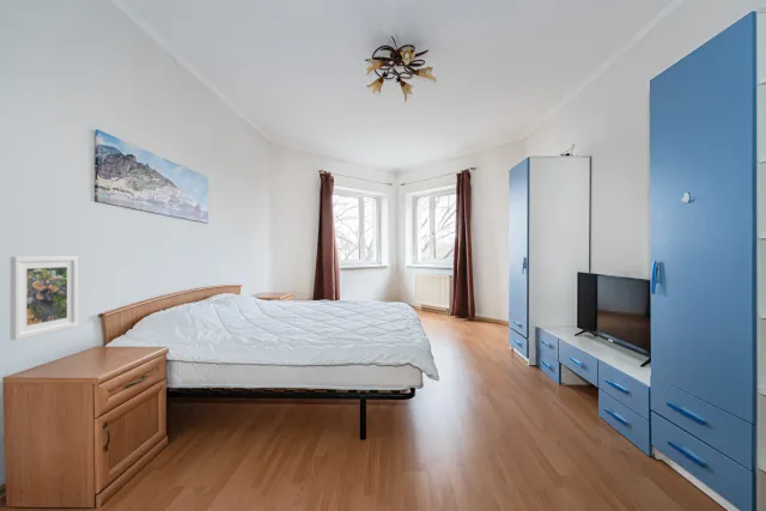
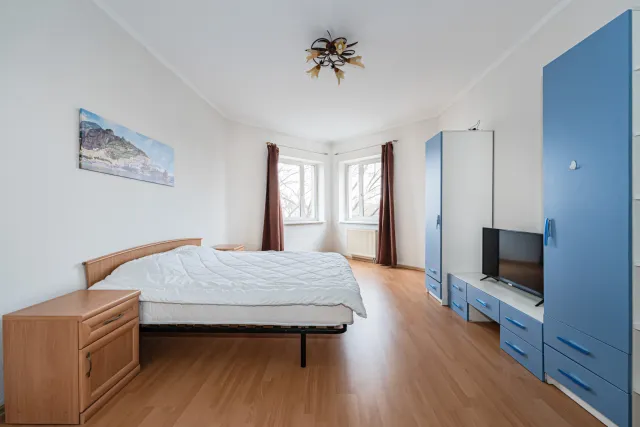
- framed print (47, 294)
